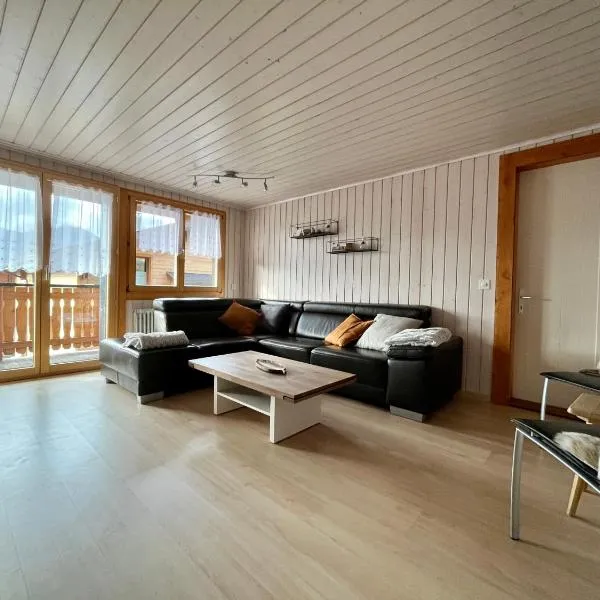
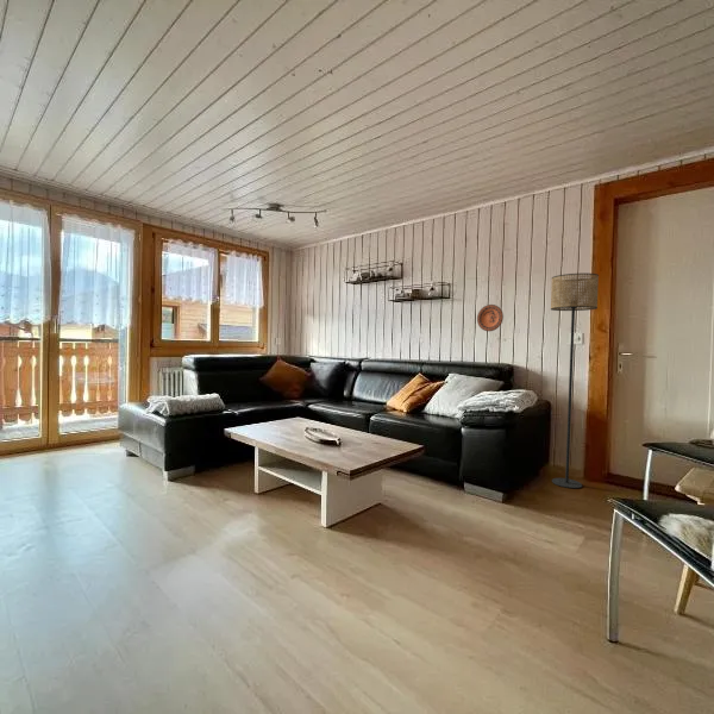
+ decorative plate (489, 318)
+ floor lamp (570, 381)
